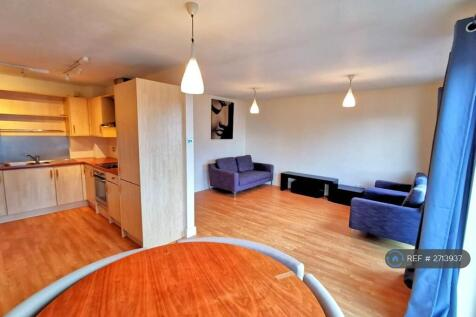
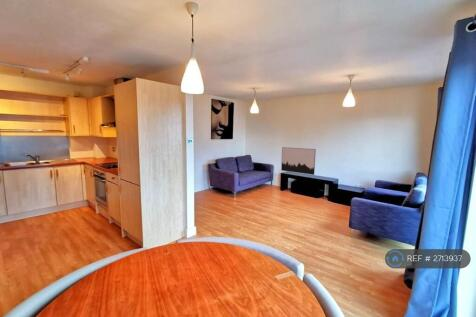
+ wall art (297, 160)
